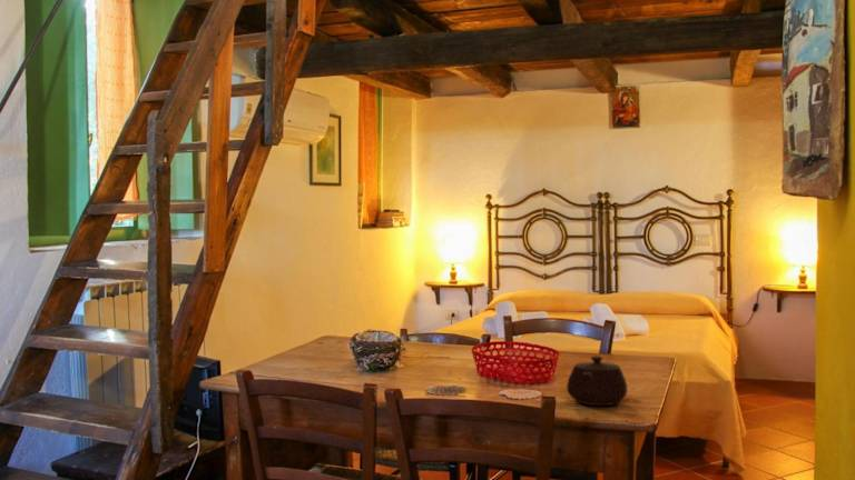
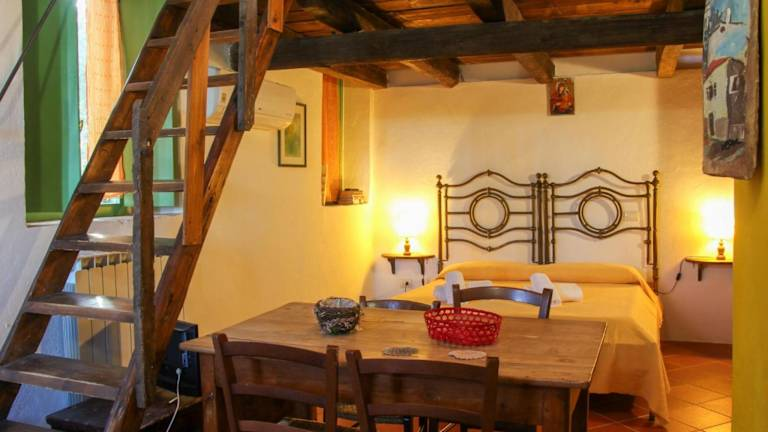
- teapot (596, 379)
